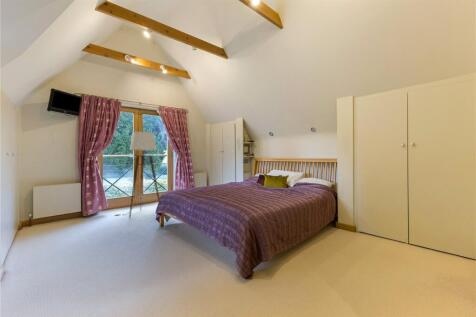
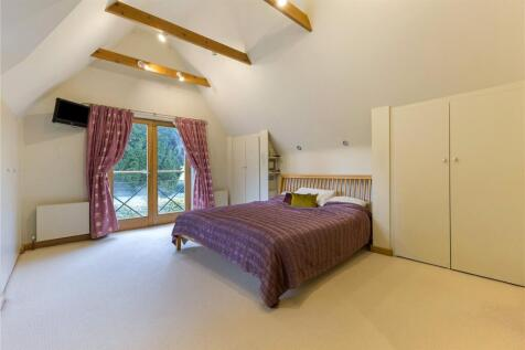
- floor lamp (136, 173)
